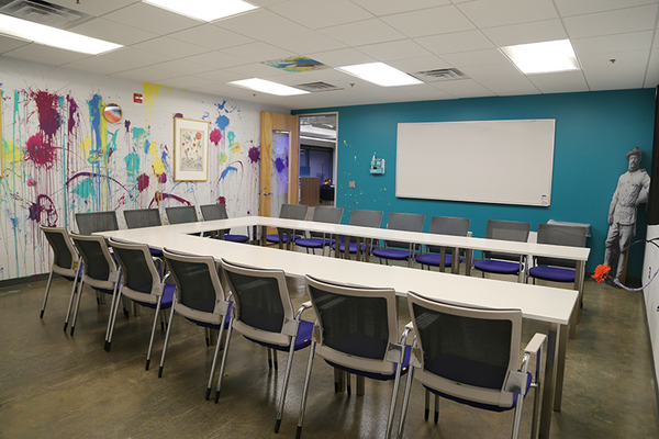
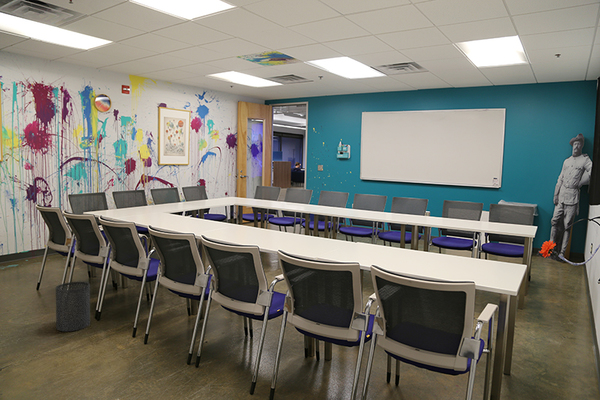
+ trash can (73, 305)
